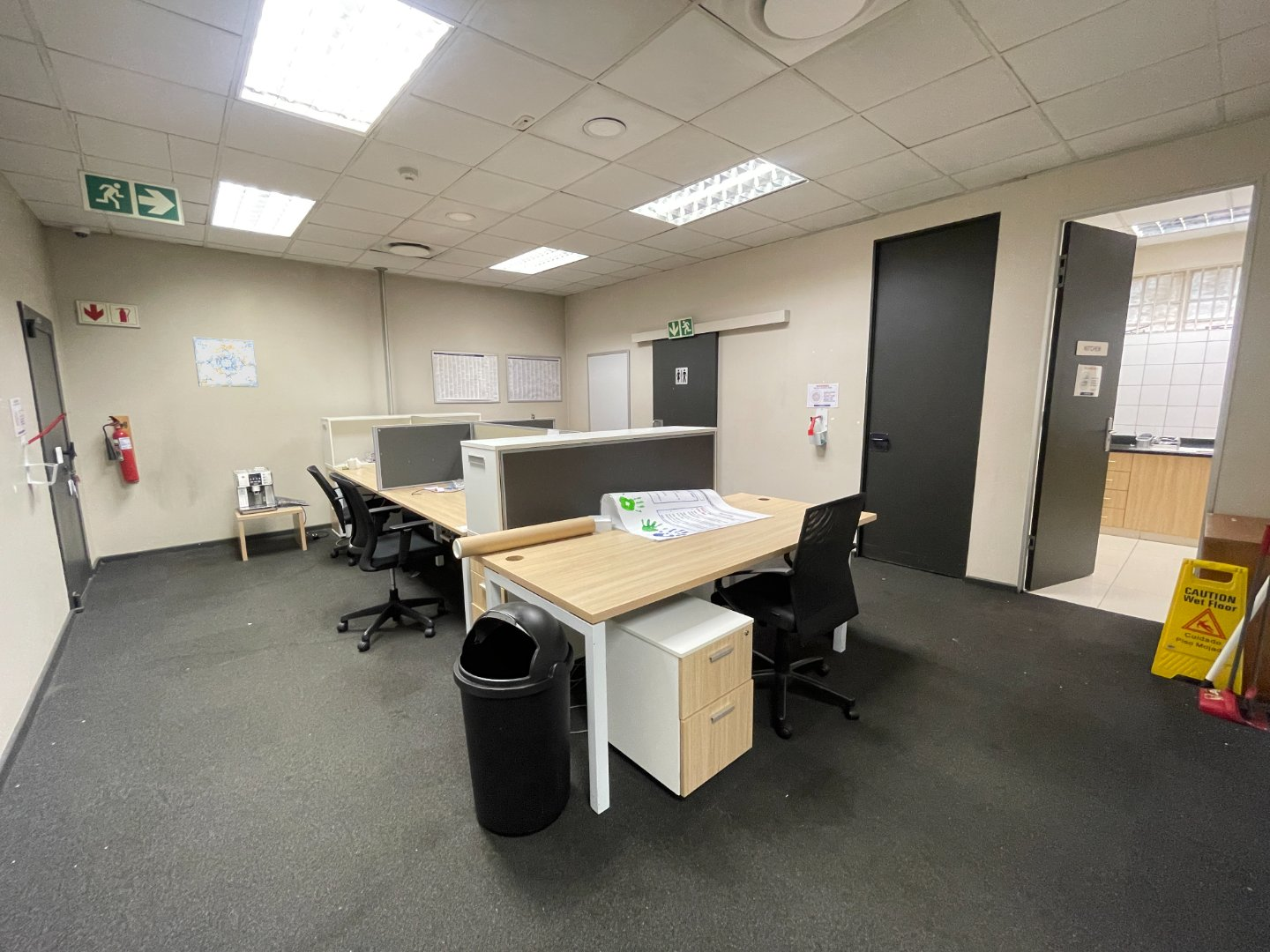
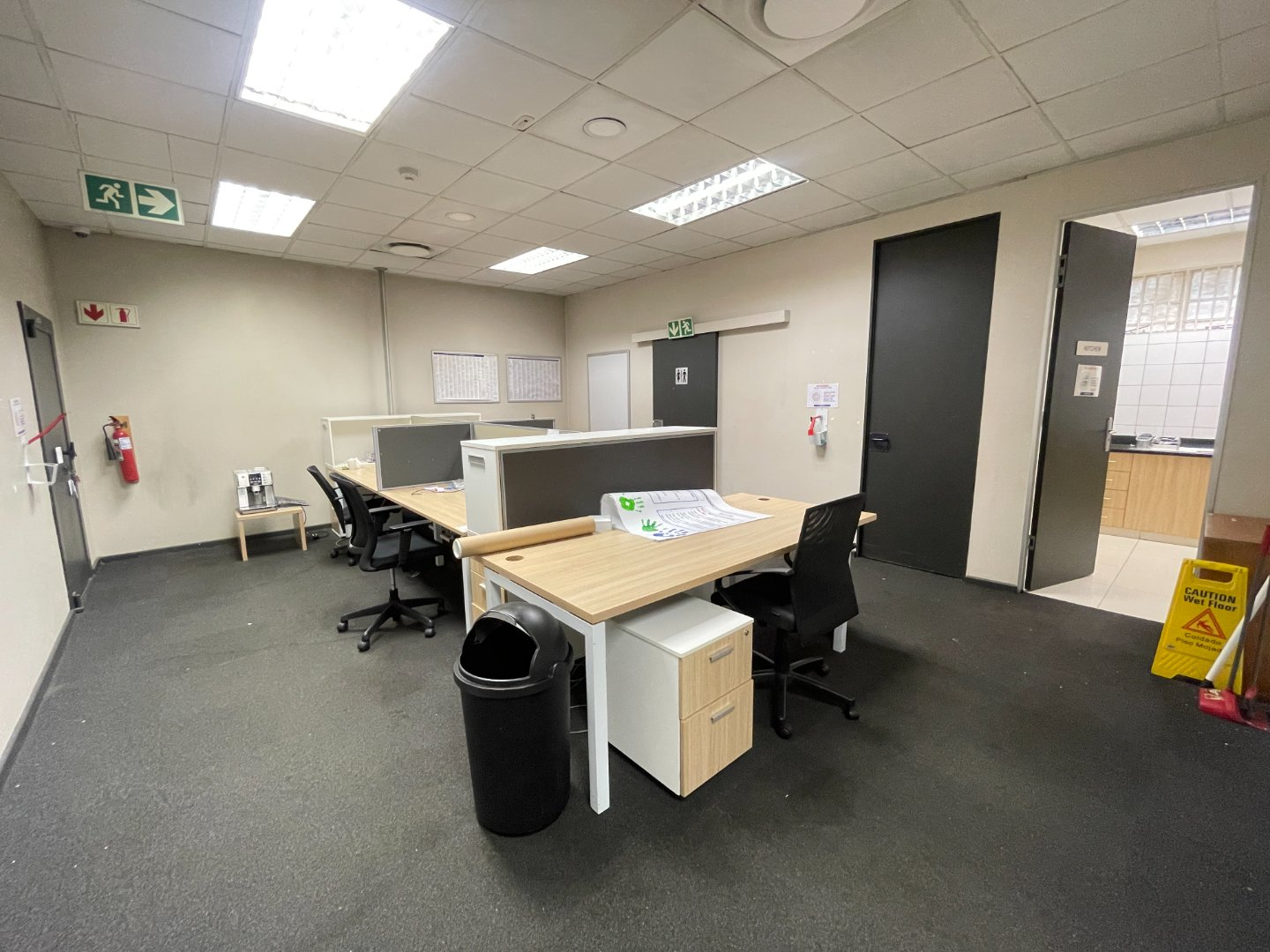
- wall art (226, 362)
